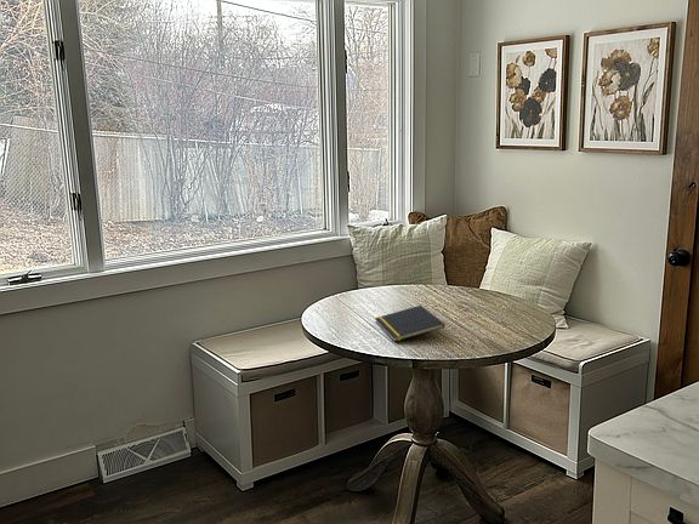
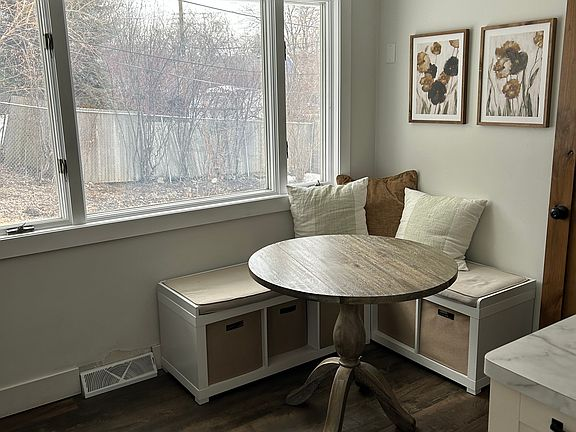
- notepad (408, 321)
